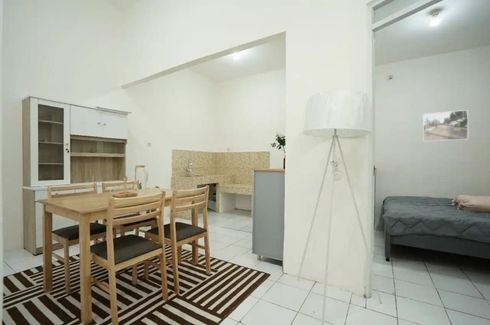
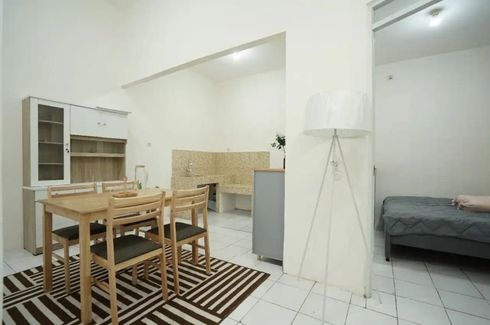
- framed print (444, 126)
